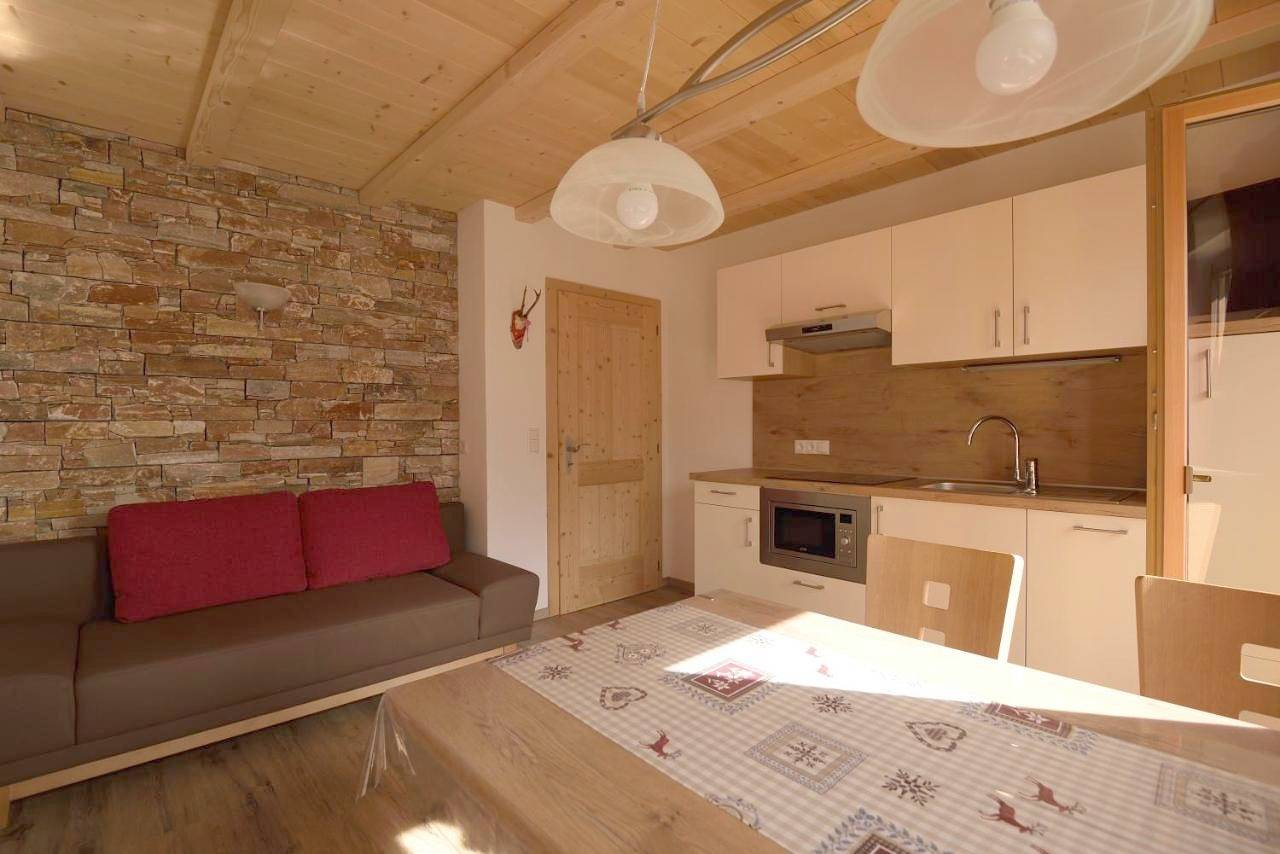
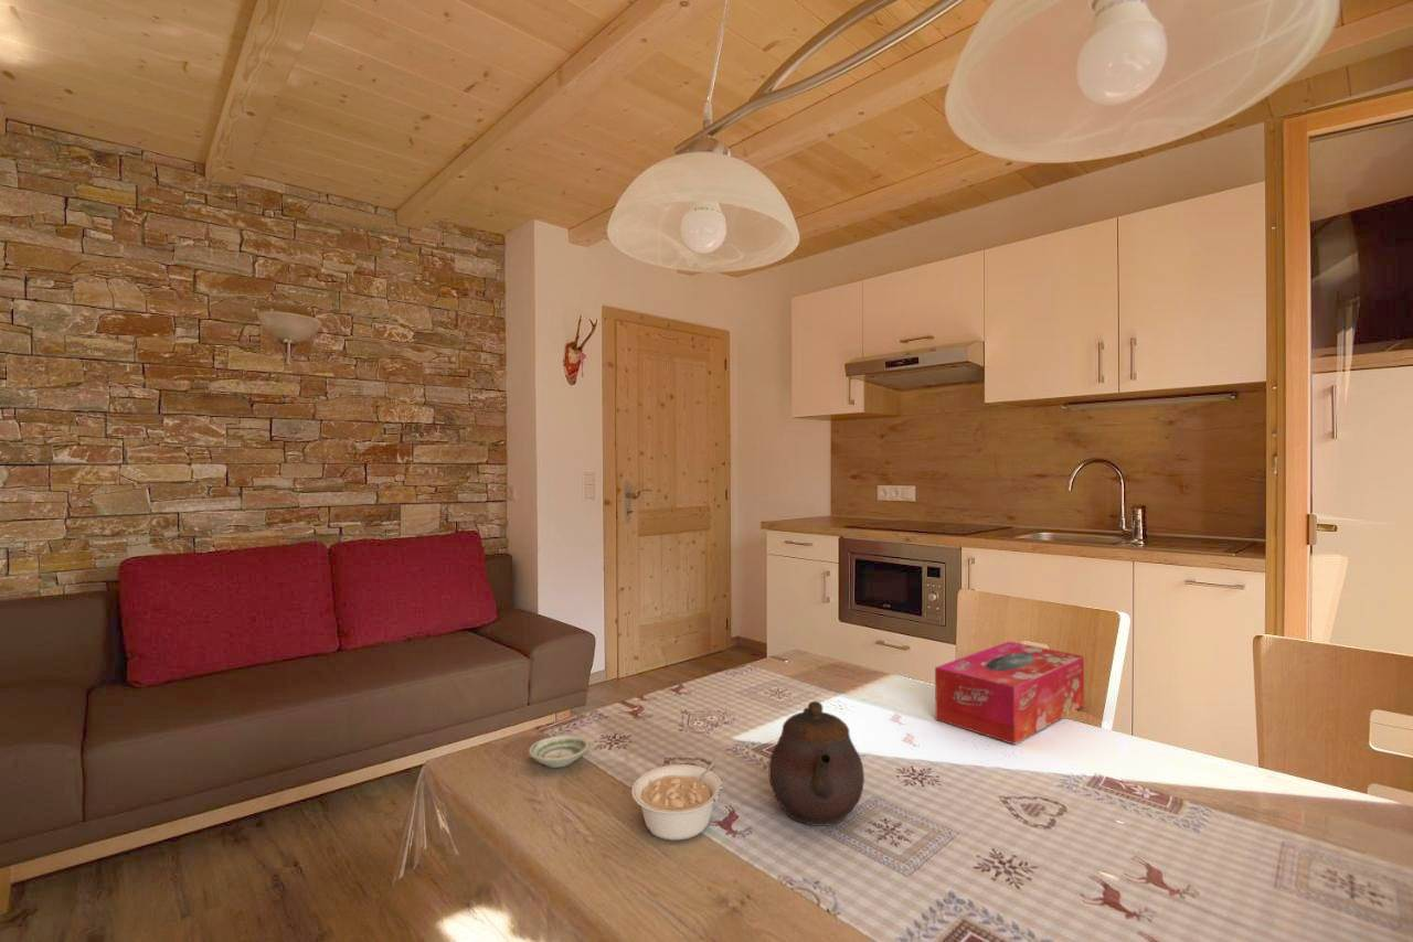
+ saucer (559, 753)
+ legume (678, 799)
+ teapot (816, 752)
+ tissue box (1011, 686)
